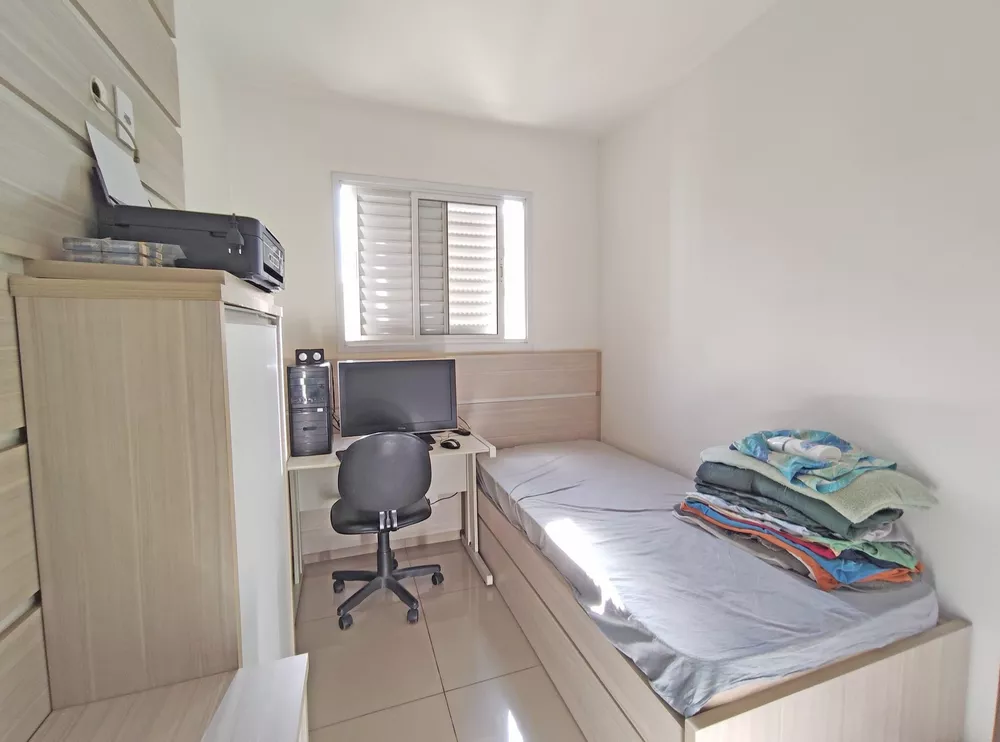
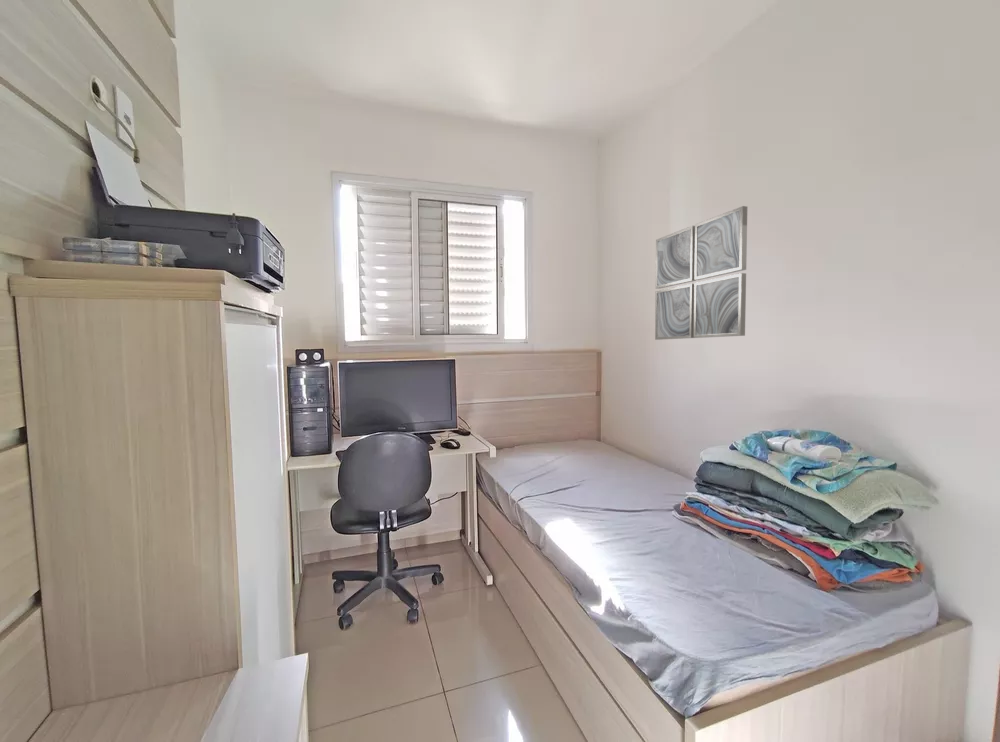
+ wall art (695, 280)
